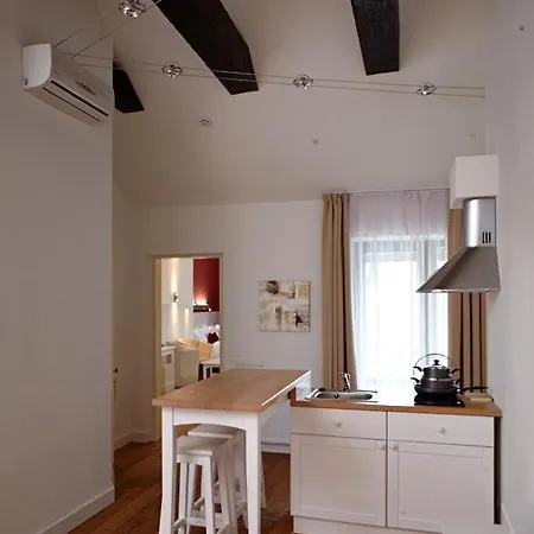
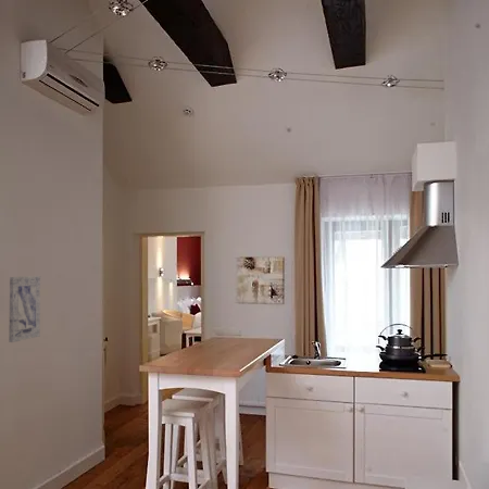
+ wall art (25, 308)
